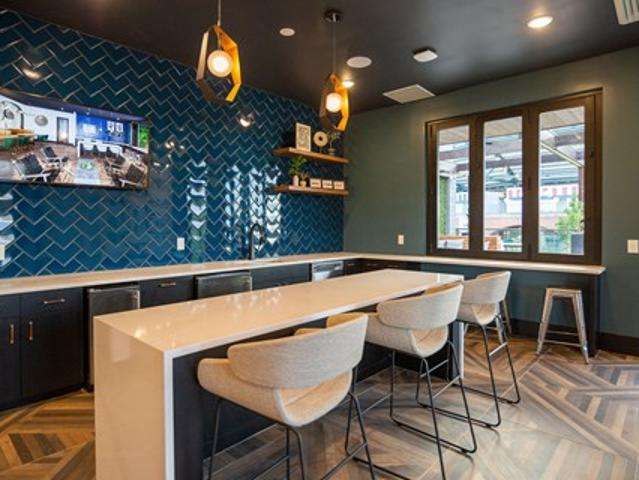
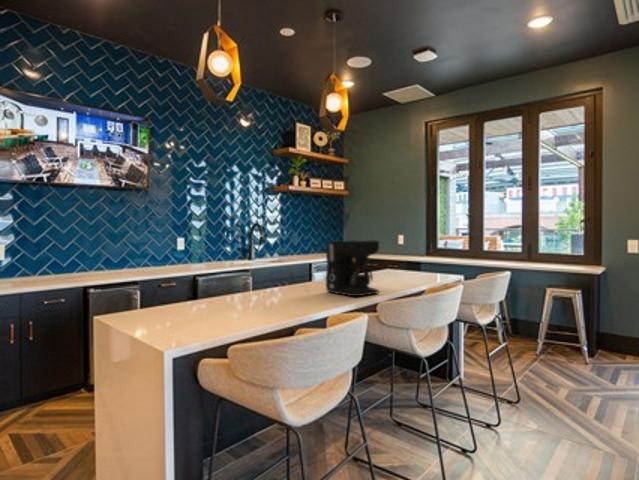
+ coffee maker (353, 266)
